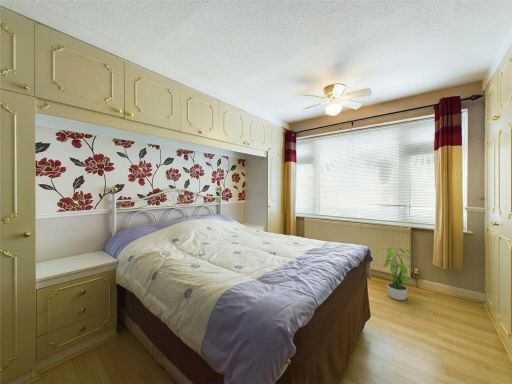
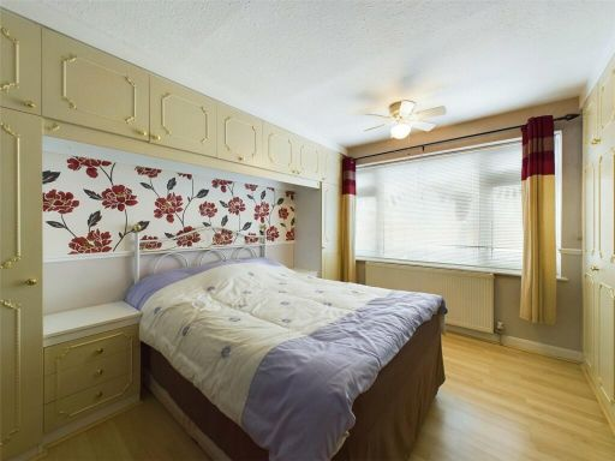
- potted plant (393, 271)
